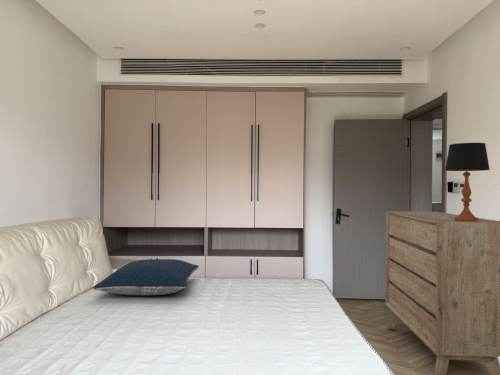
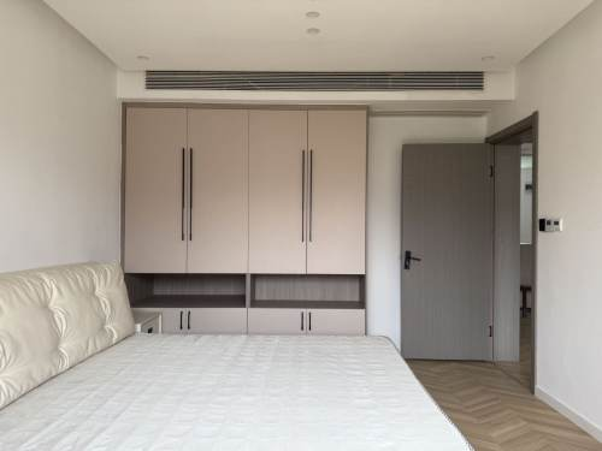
- dresser (437, 283)
- pillow (151, 276)
- table lamp (466, 182)
